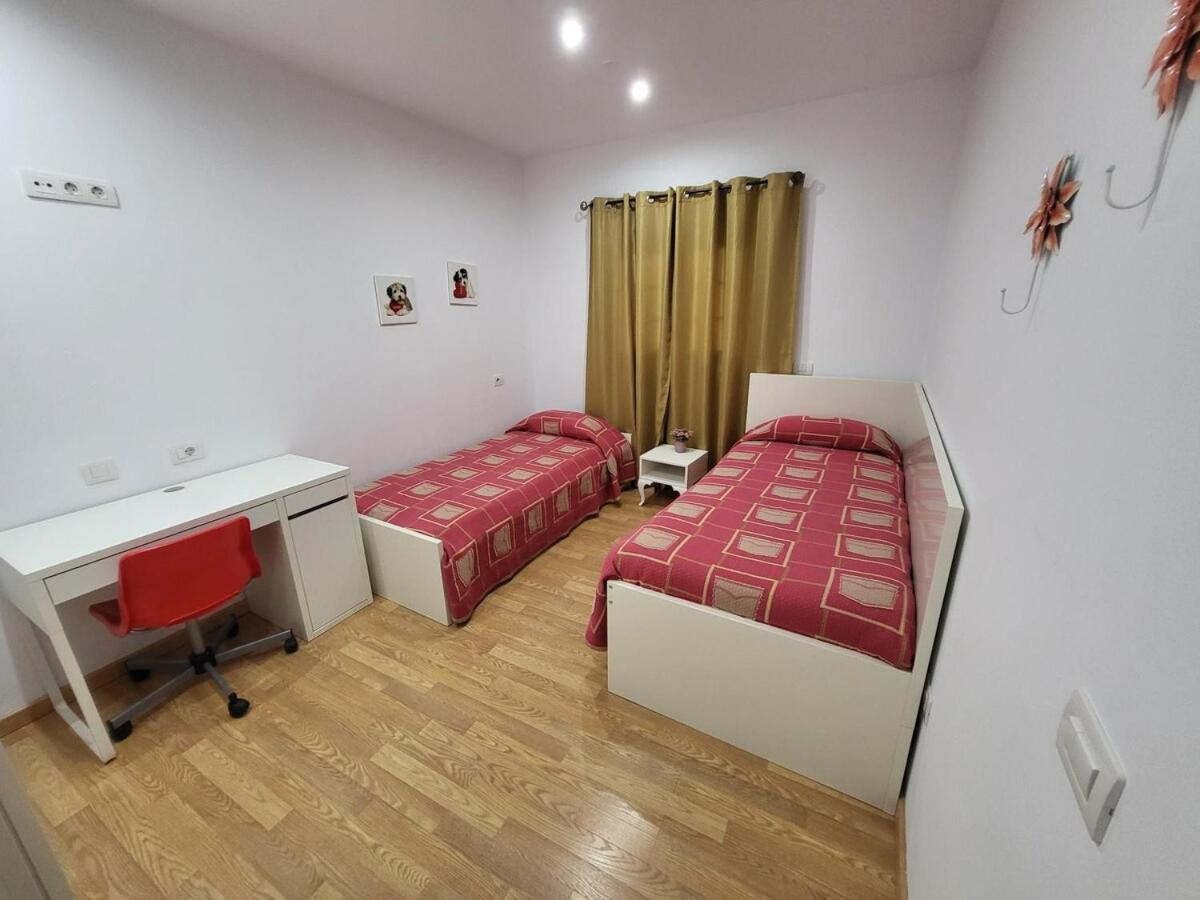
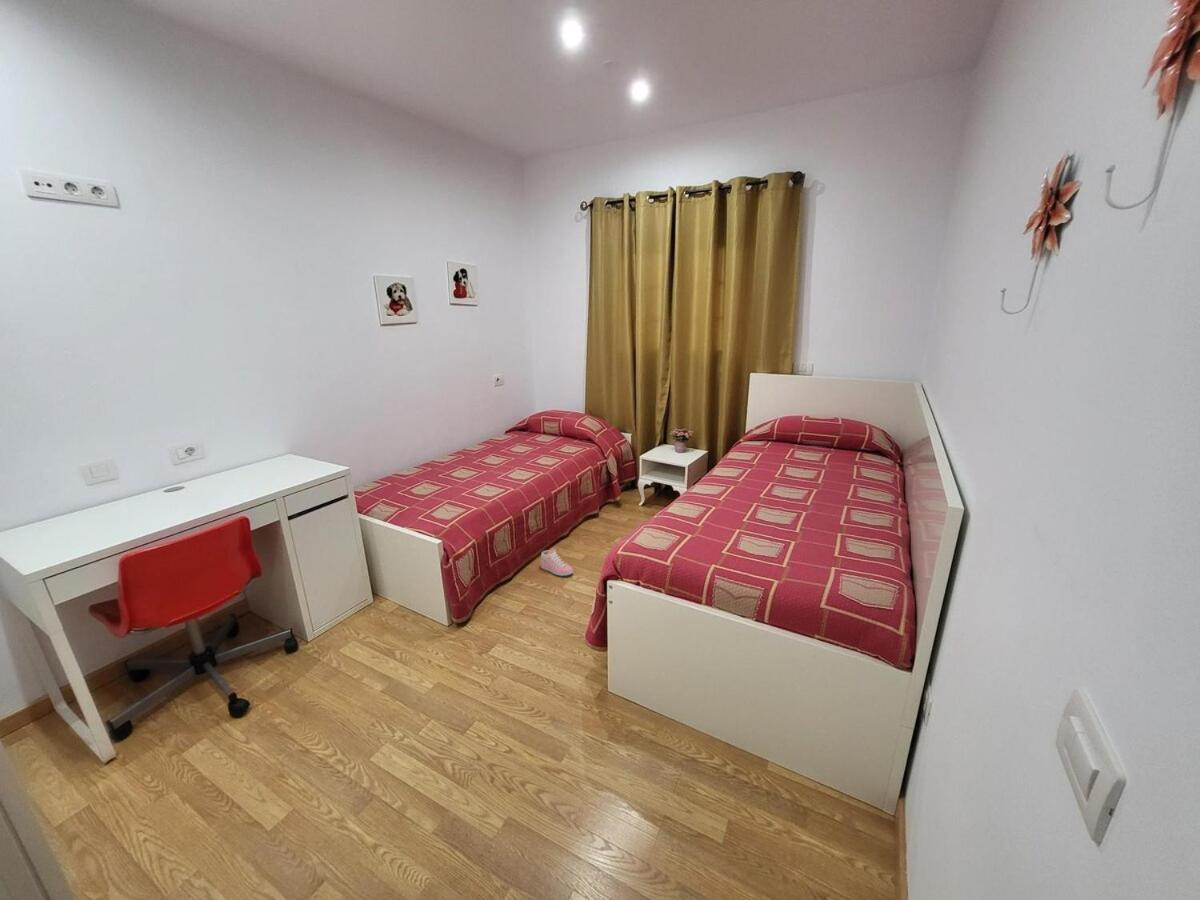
+ sneaker (555, 561)
